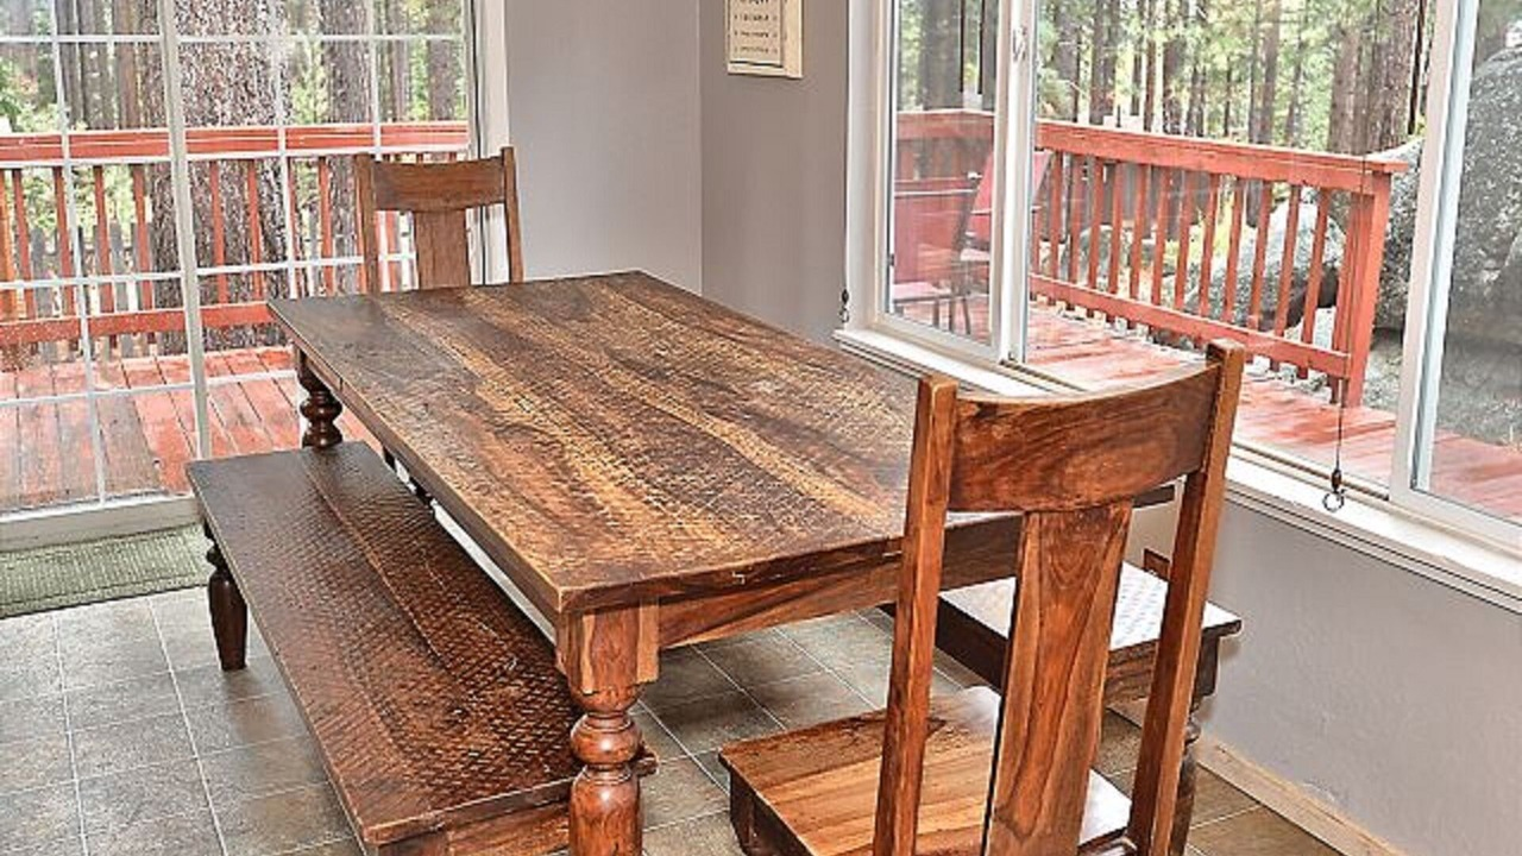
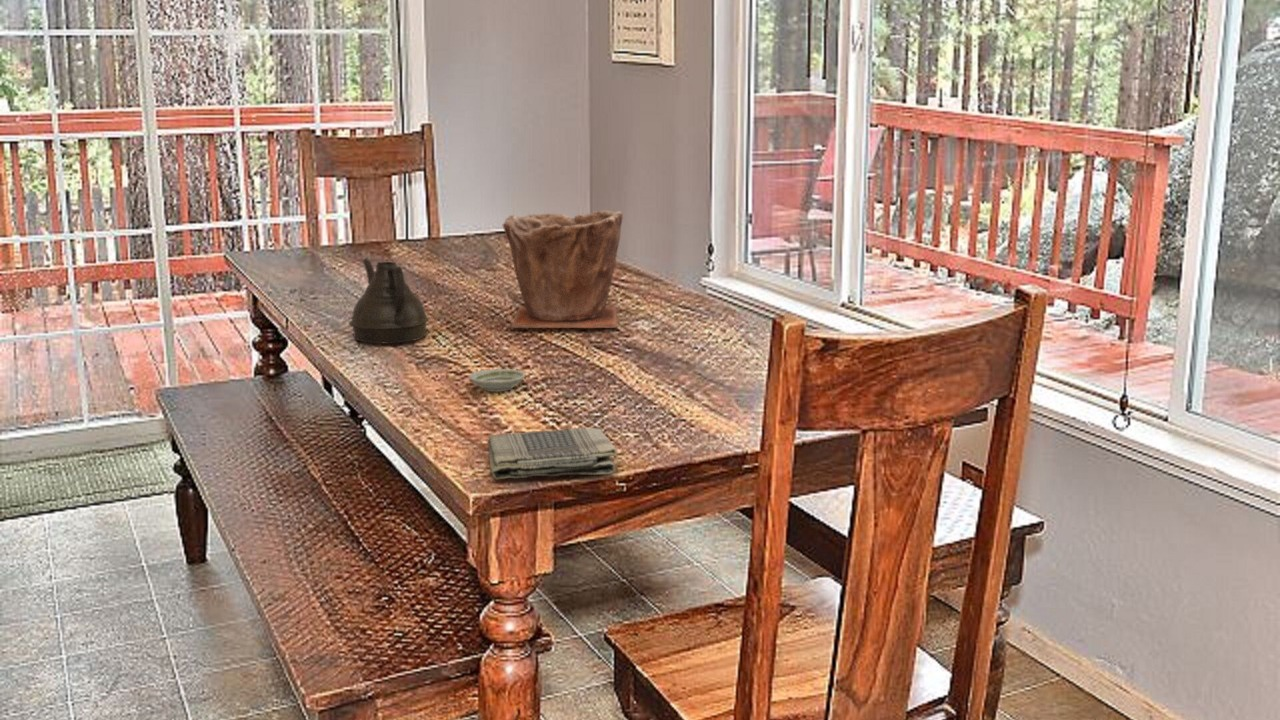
+ plant pot (565, 265)
+ saucer (497, 381)
+ dish towel (550, 449)
+ teapot (385, 297)
